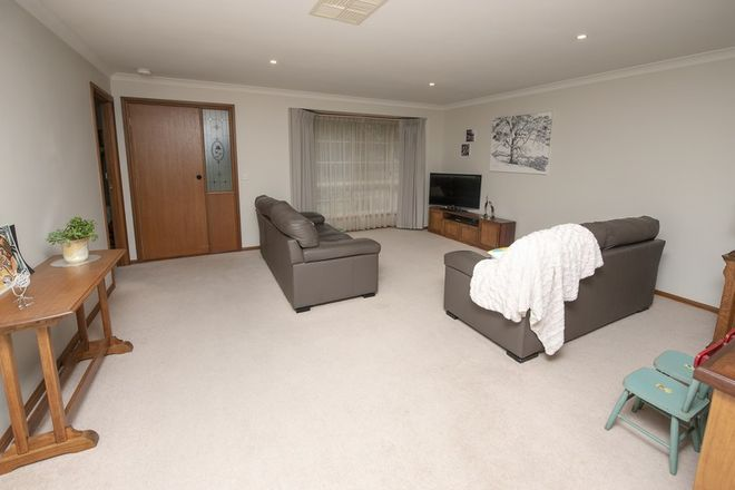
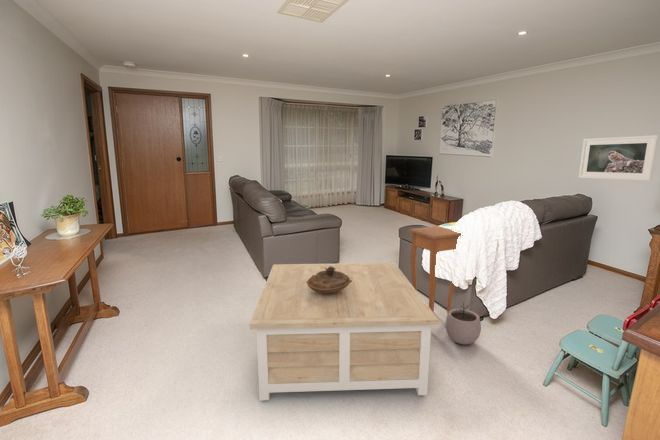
+ decorative bowl (328, 278)
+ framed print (614, 158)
+ side table (433, 277)
+ plant pot (463, 322)
+ coffee table (338, 318)
